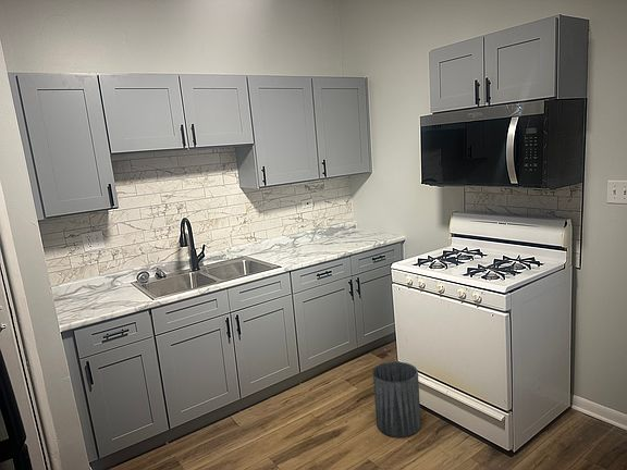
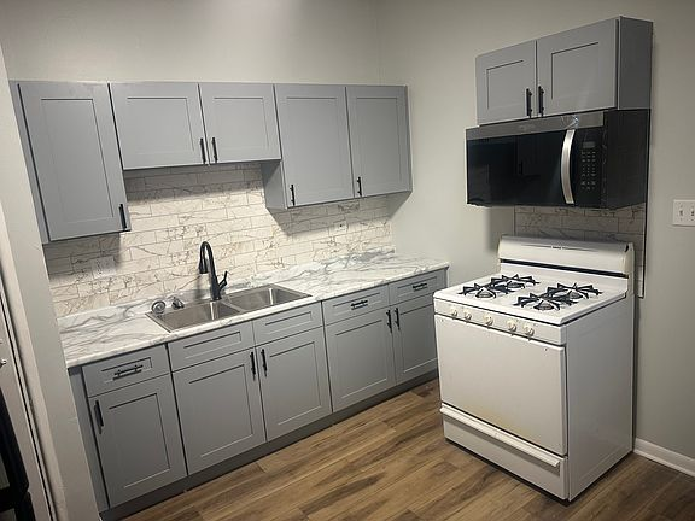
- trash can (396, 397)
